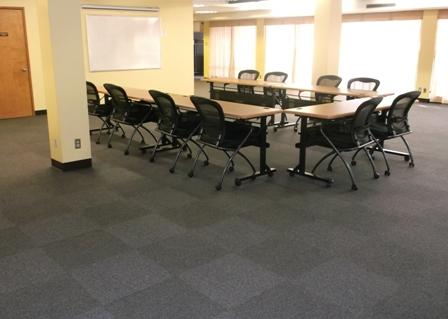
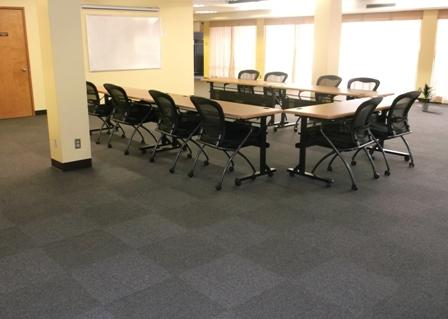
+ indoor plant (427, 97)
